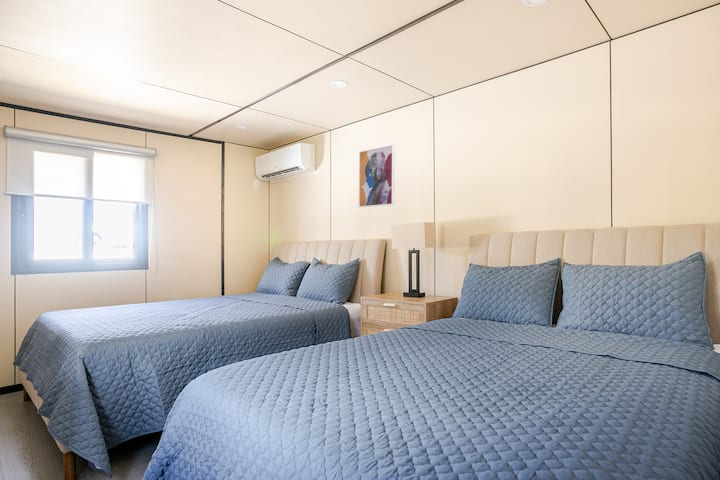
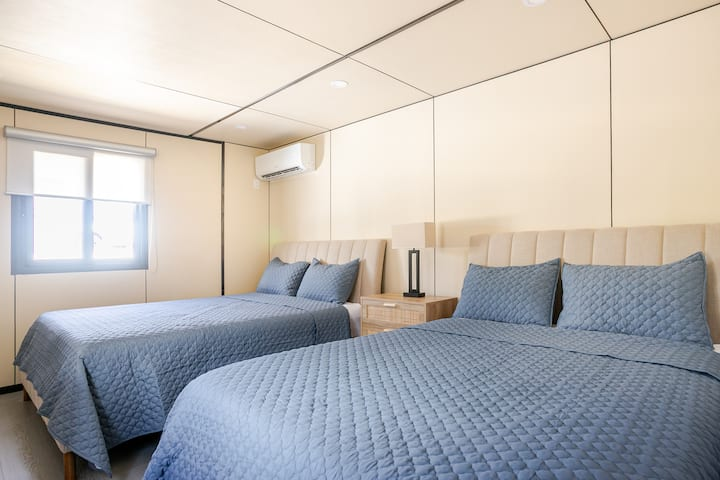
- wall art (375, 177)
